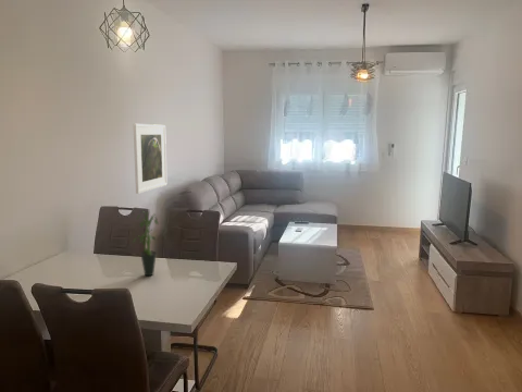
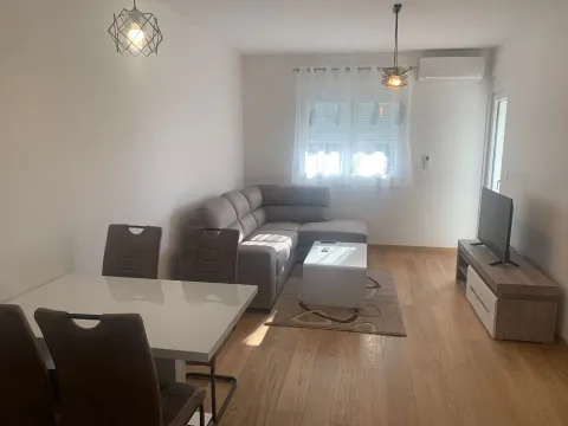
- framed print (151, 157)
- potted plant (147, 244)
